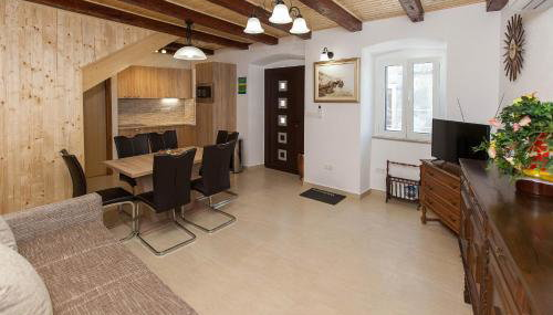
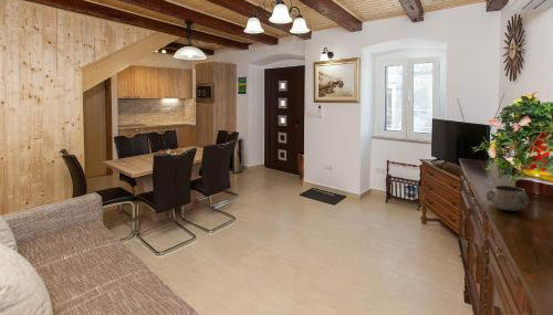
+ decorative bowl (507, 198)
